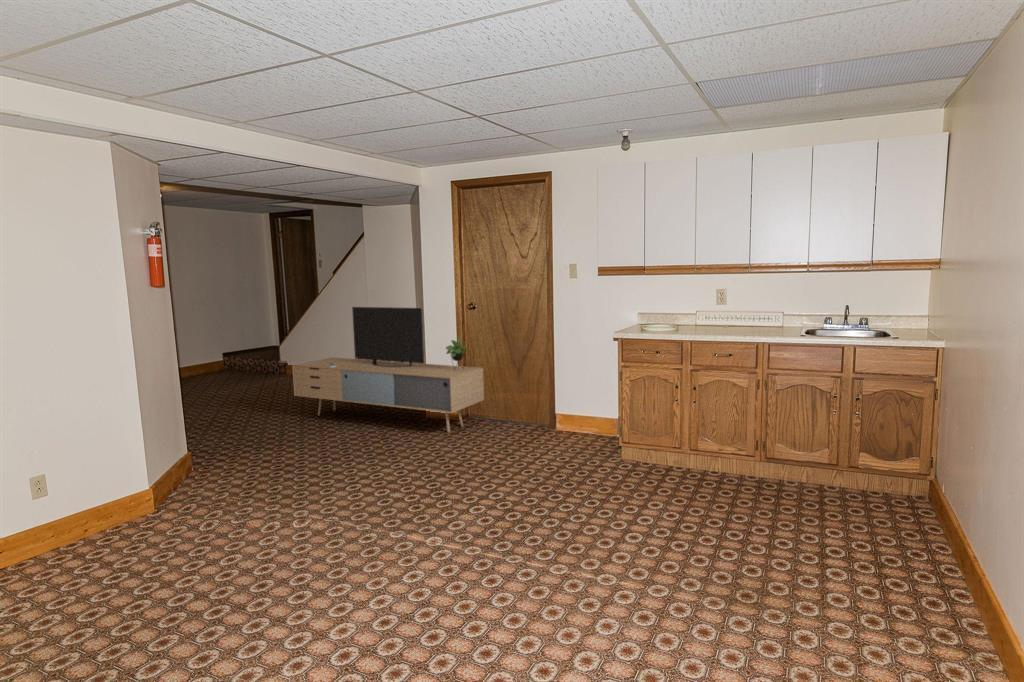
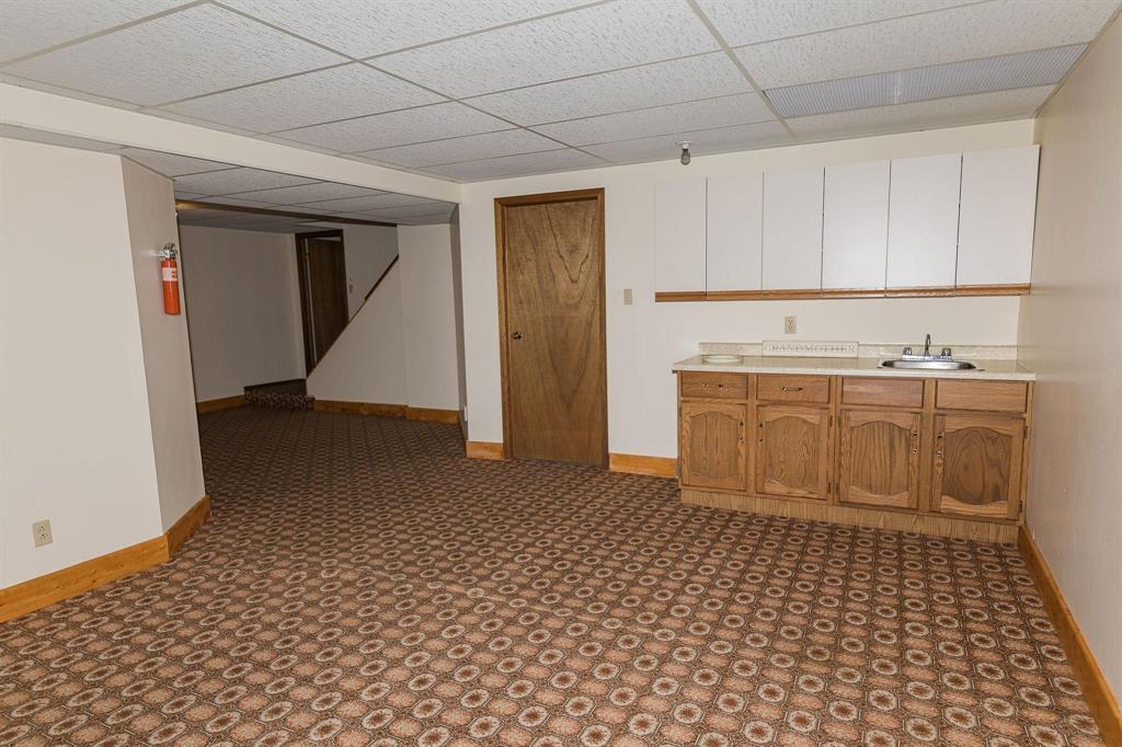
- media console (385, 364)
